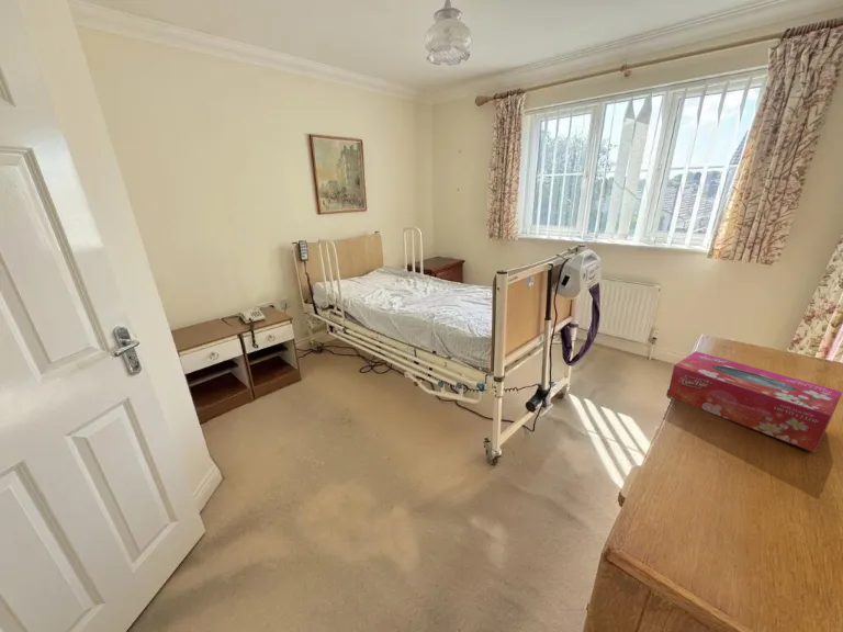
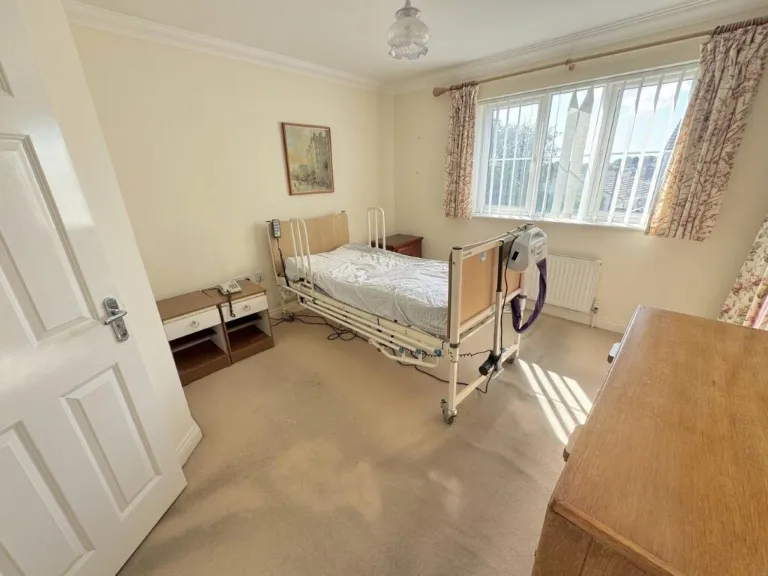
- tissue box (745, 394)
